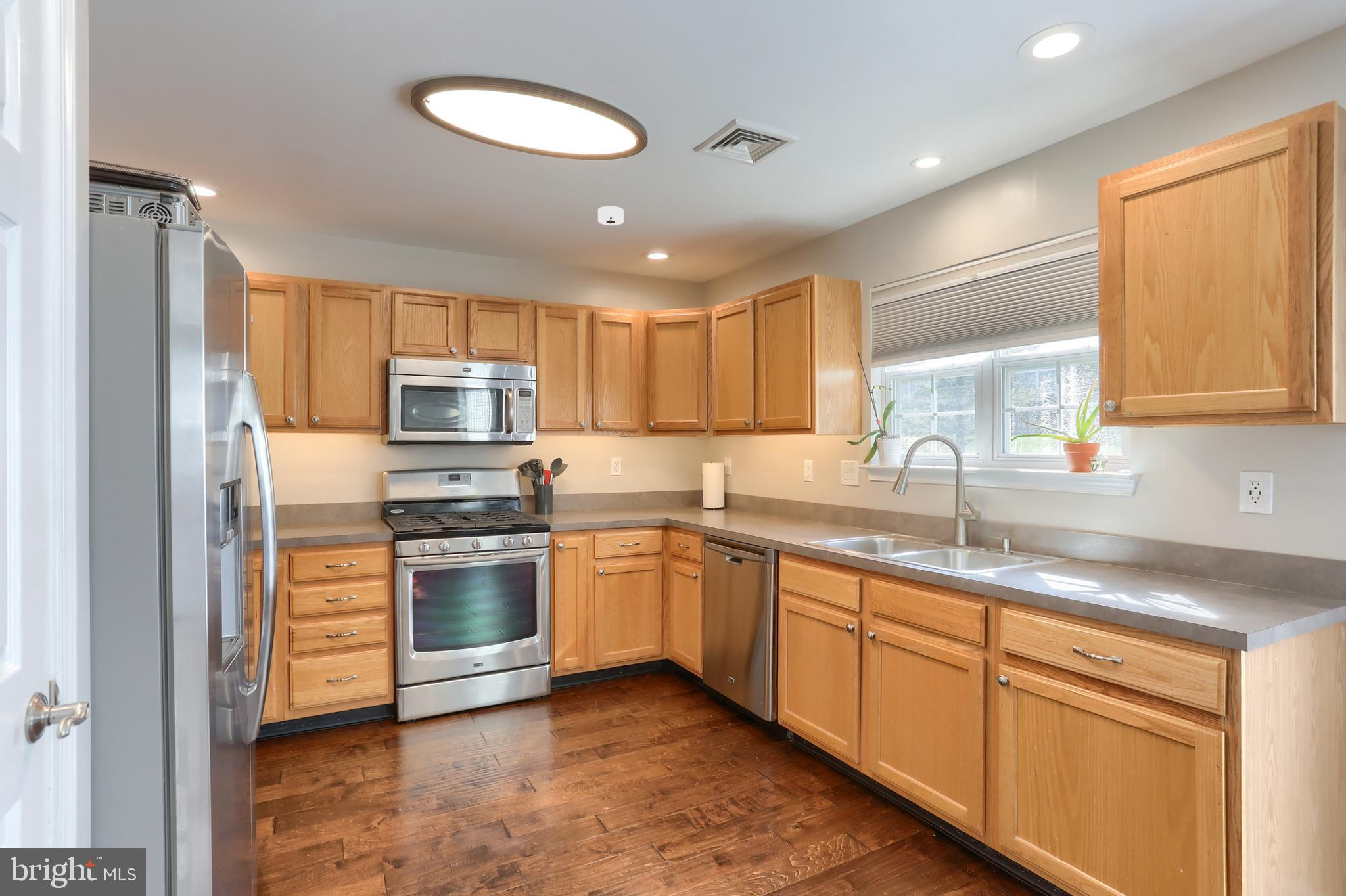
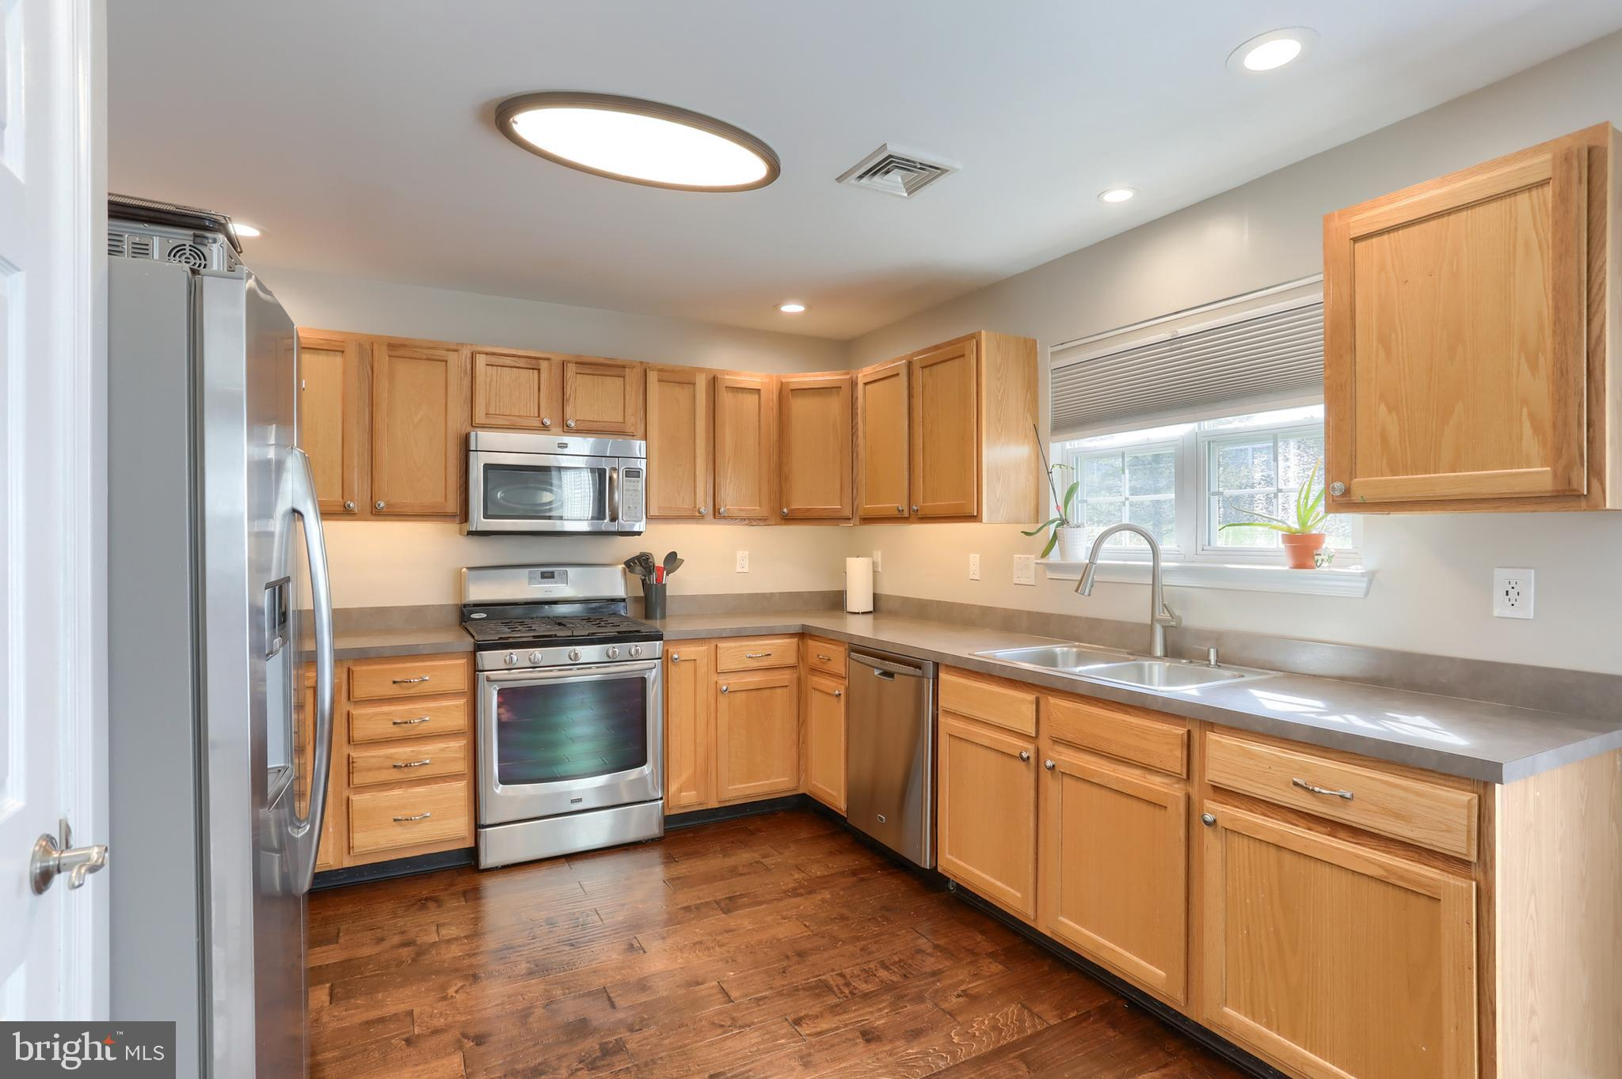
- smoke detector (611, 216)
